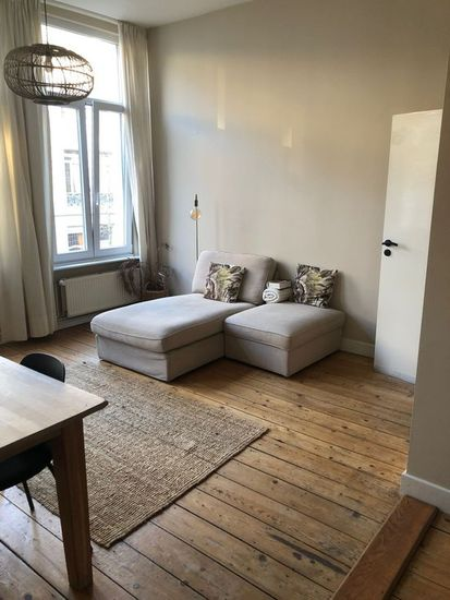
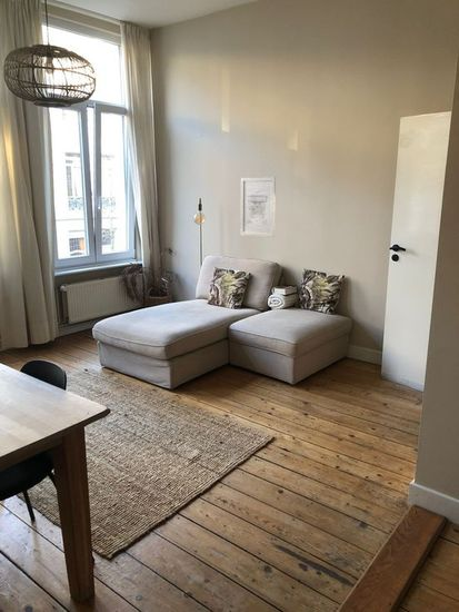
+ wall art (257, 207)
